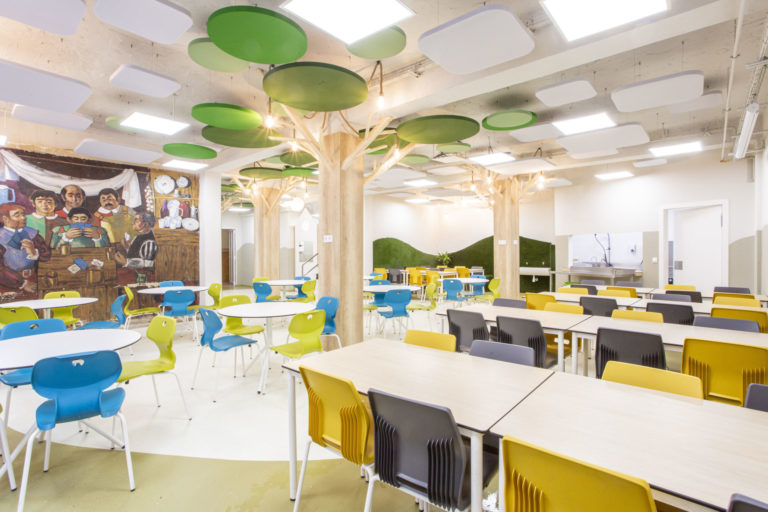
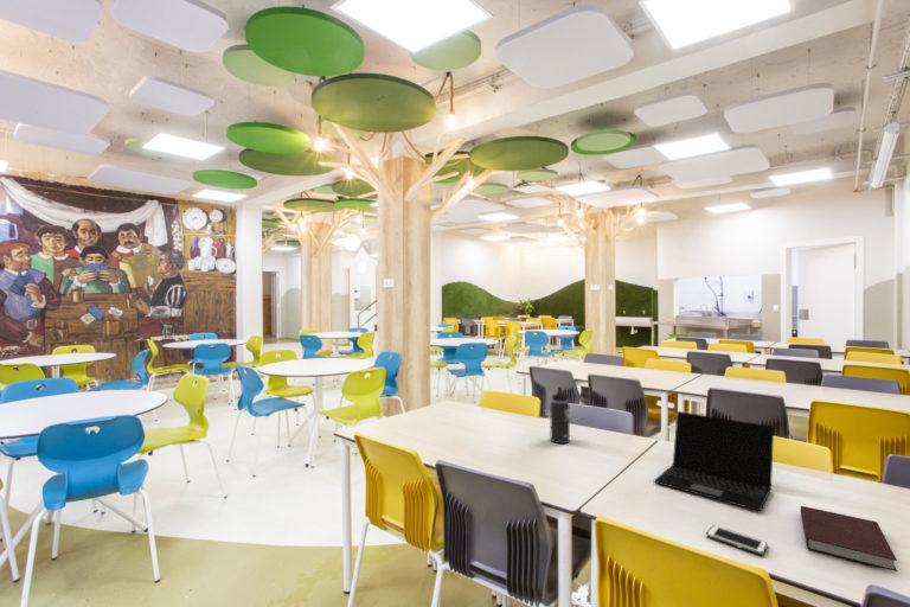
+ notebook (842, 533)
+ thermos bottle (560, 413)
+ cell phone (736, 539)
+ laptop (713, 454)
